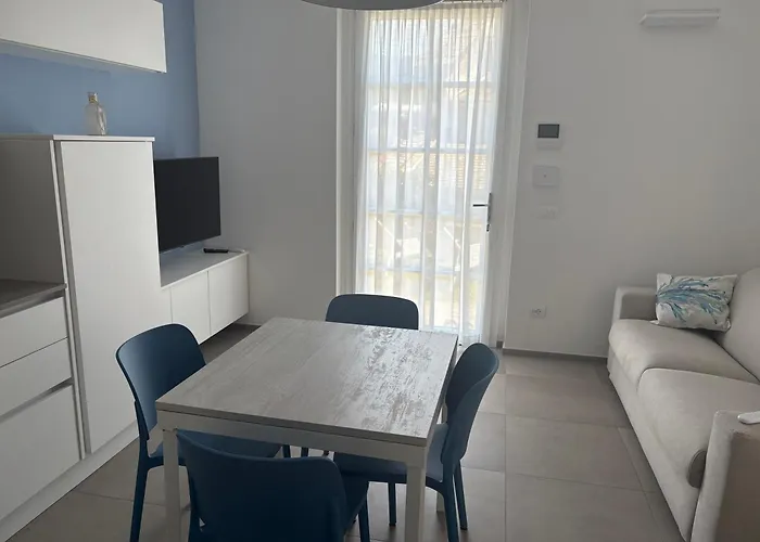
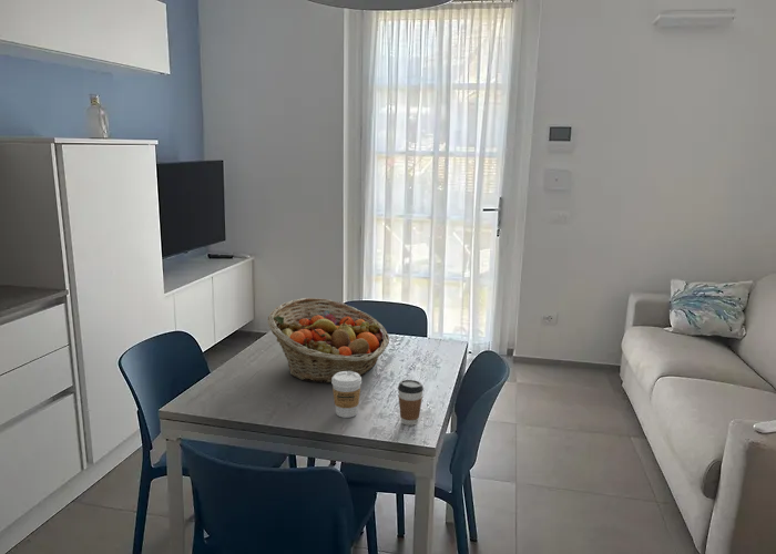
+ coffee cup (410, 402)
+ fruit basket (329, 337)
+ coffee cup (346, 393)
